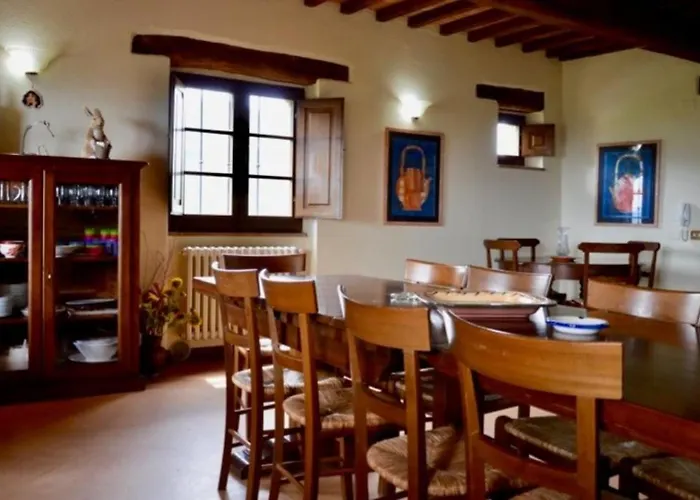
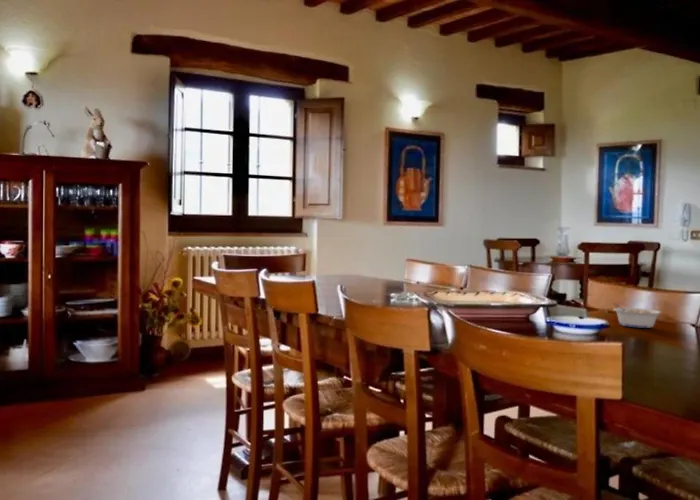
+ legume (634, 316)
